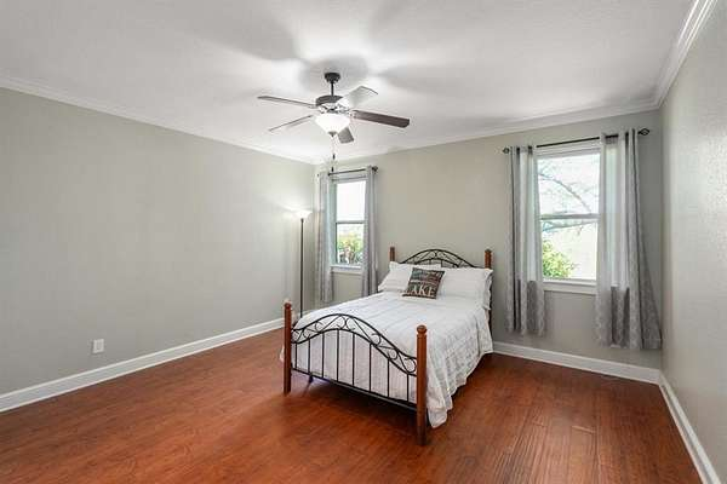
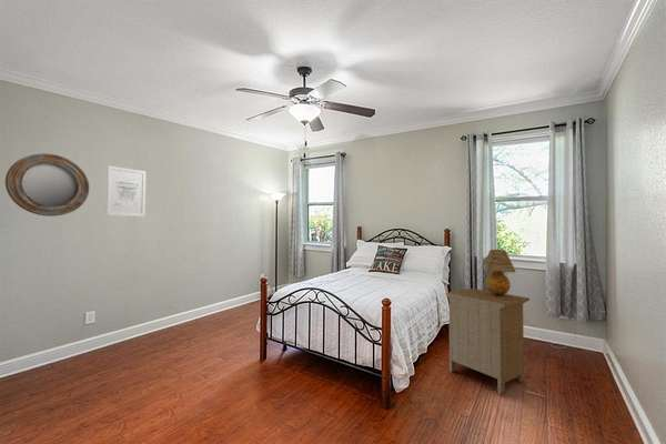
+ nightstand (486, 335)
+ home mirror (50, 184)
+ table lamp (497, 272)
+ wall art (127, 192)
